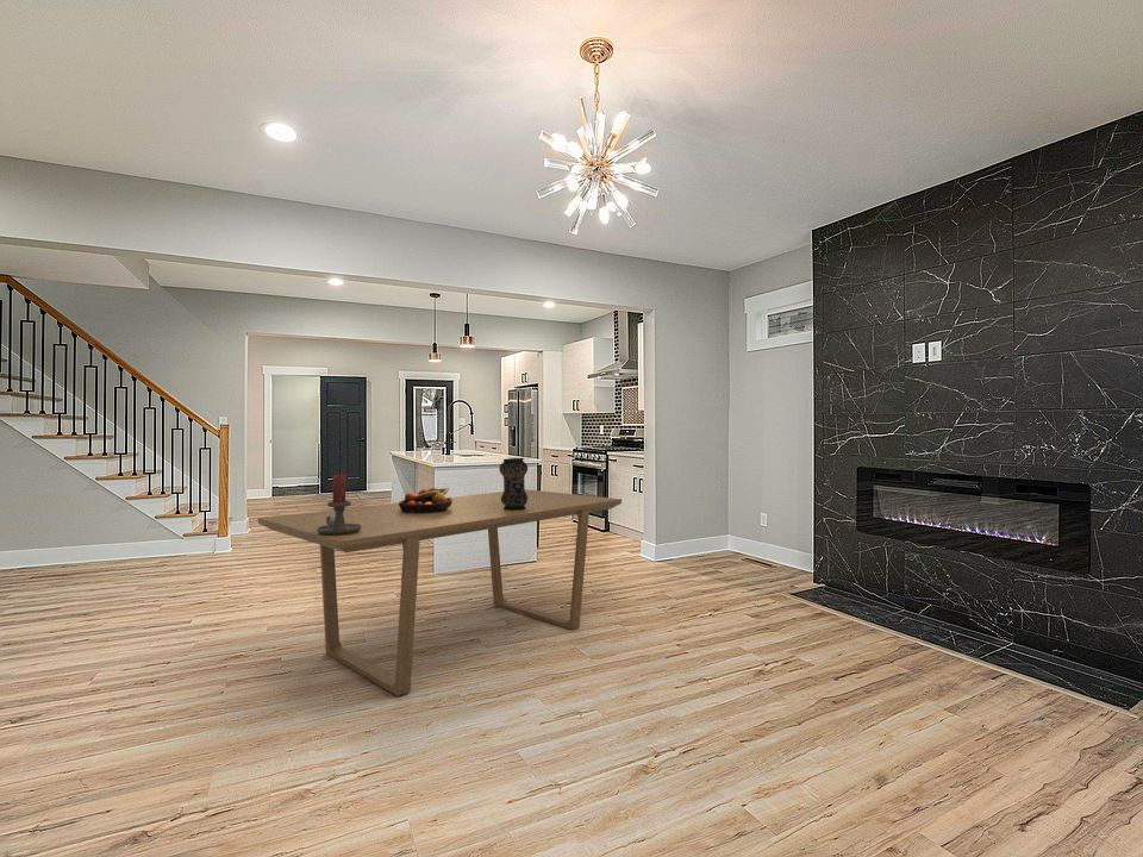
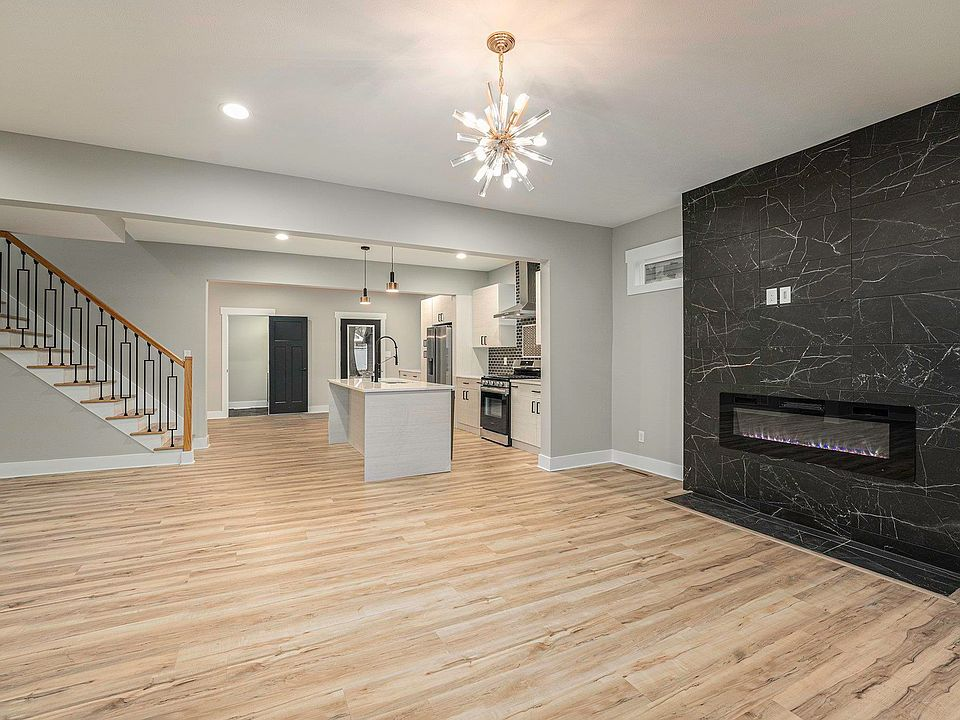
- fruit bowl (425, 498)
- dining table (491, 570)
- vase (513, 483)
- candle holder (337, 501)
